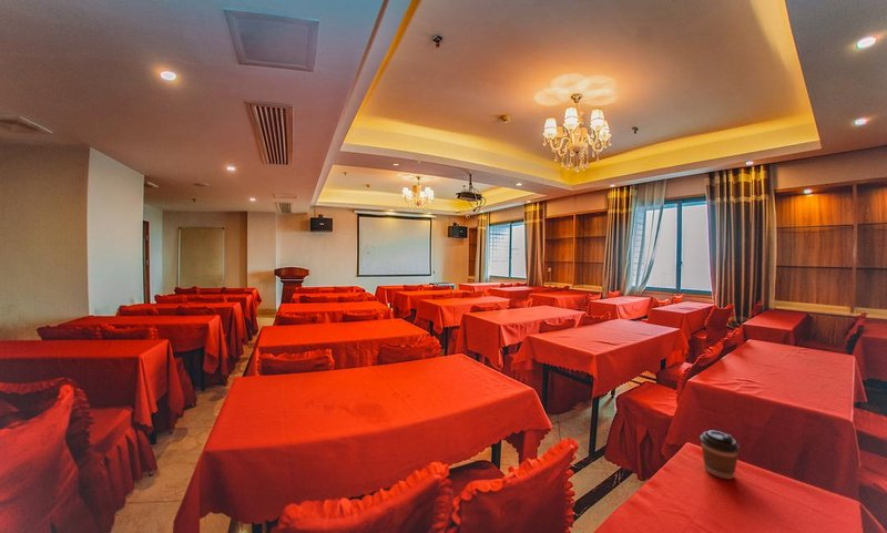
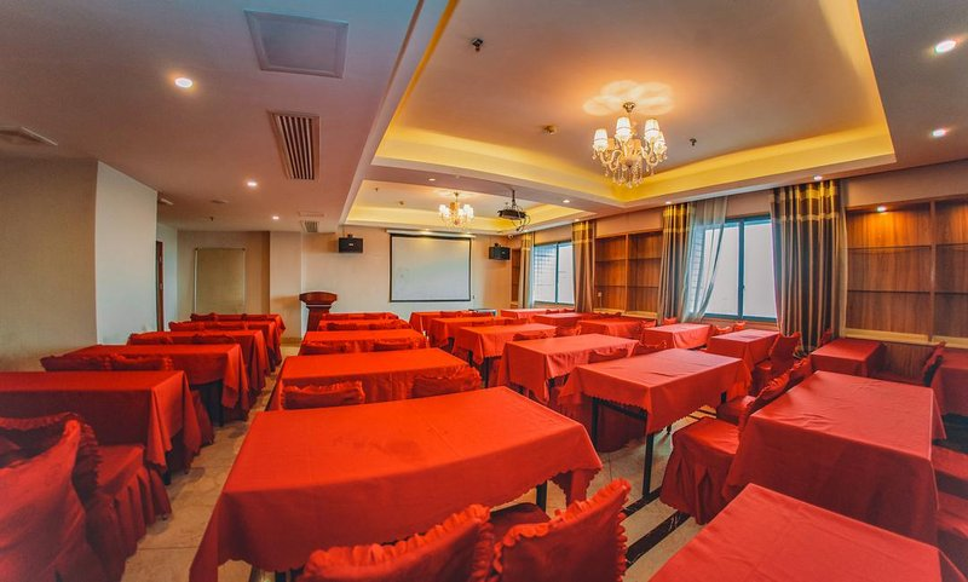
- coffee cup (718, 452)
